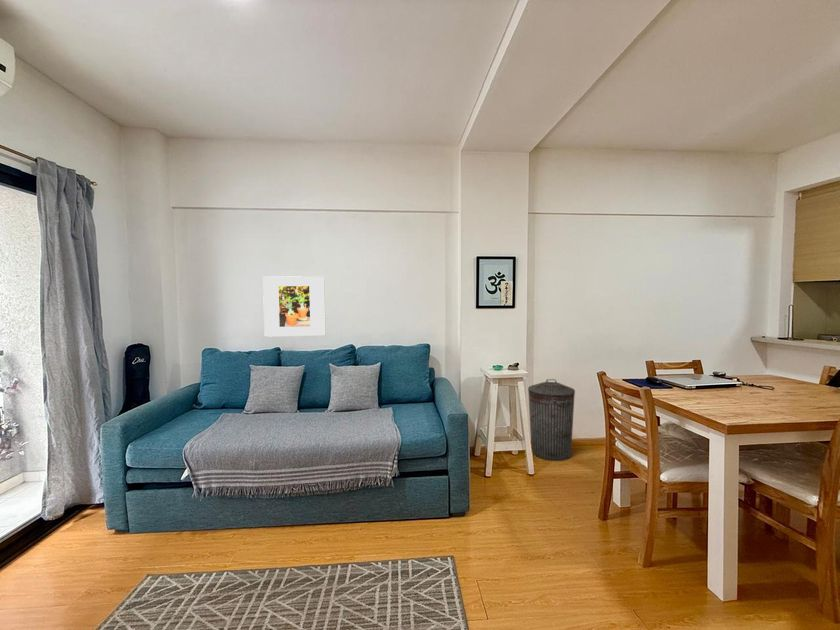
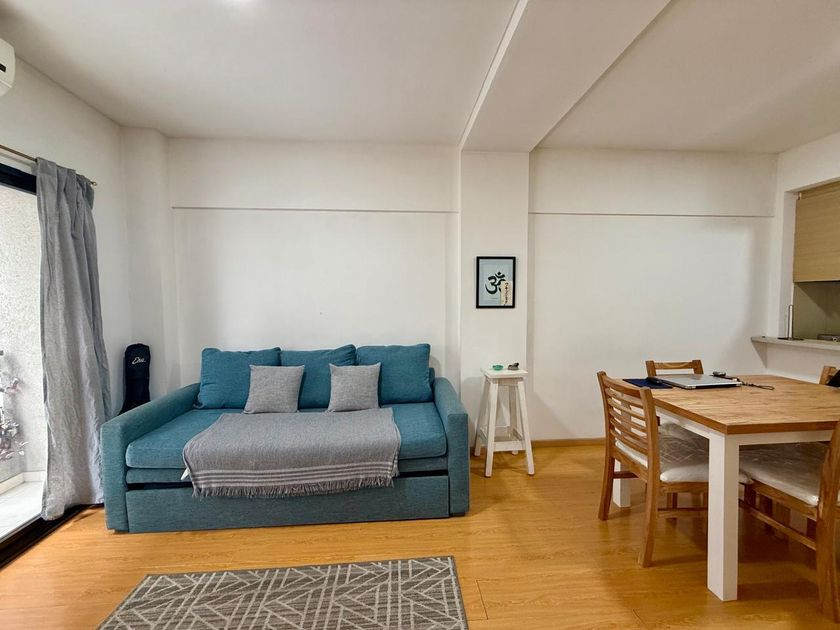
- trash can (551, 416)
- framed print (294, 306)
